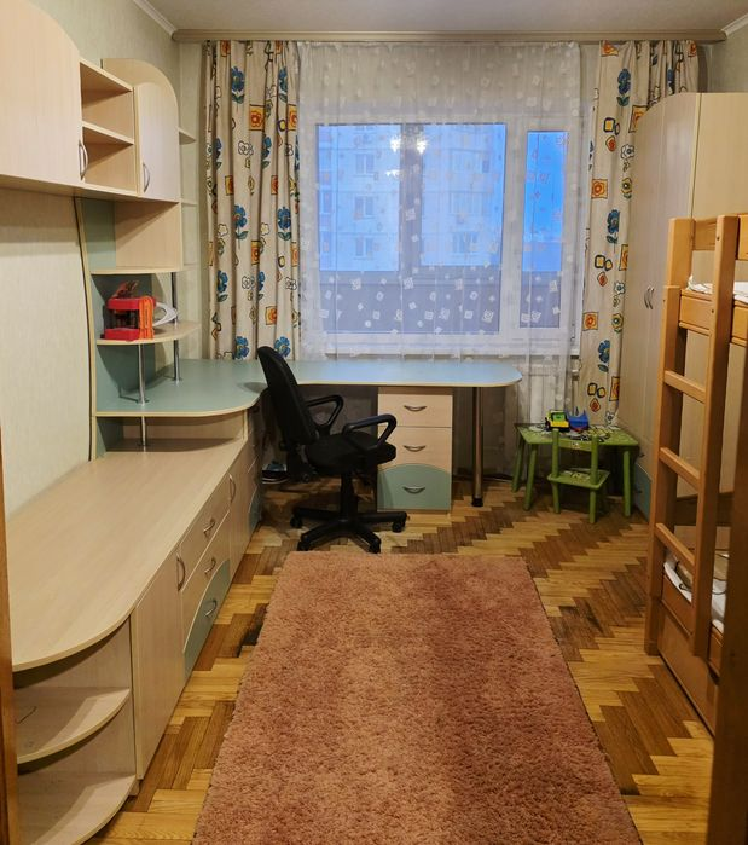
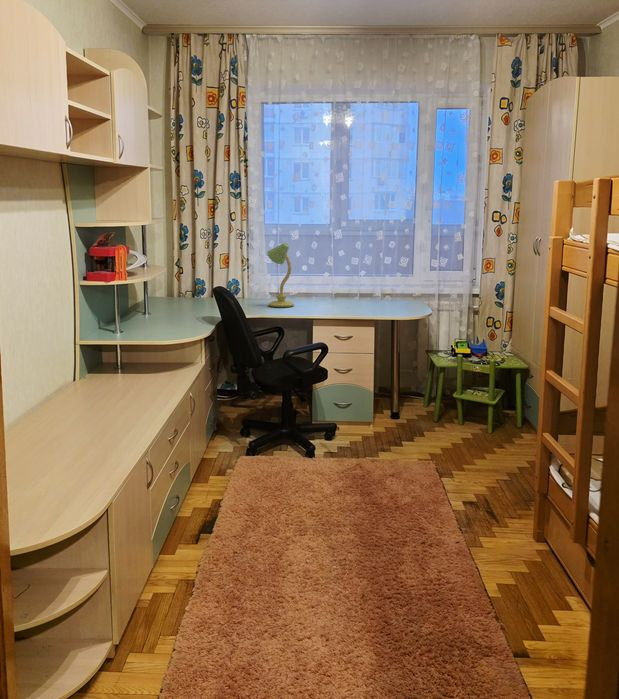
+ table lamp (285, 276)
